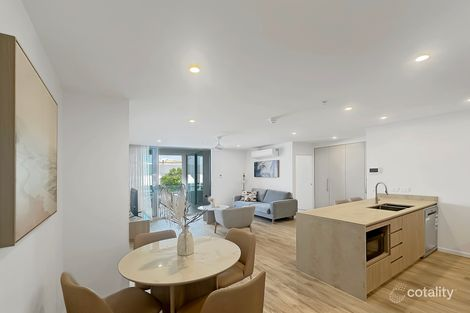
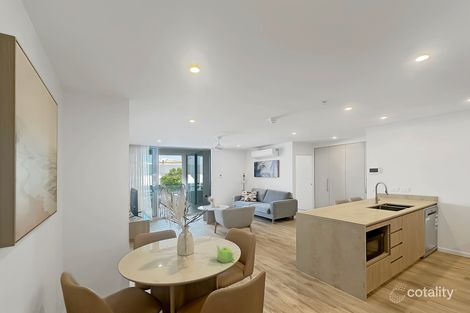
+ teapot (224, 253)
